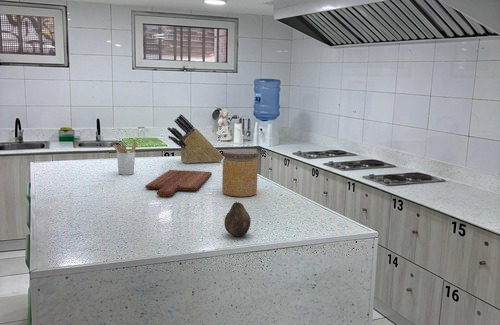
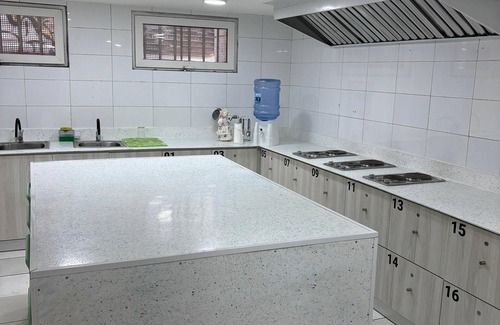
- jar (240, 172)
- cutting board (180, 180)
- fruit (237, 218)
- knife block (195, 138)
- utensil holder (124, 158)
